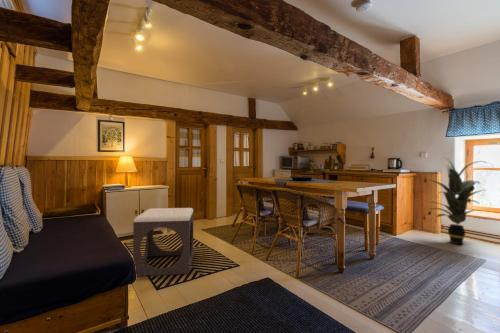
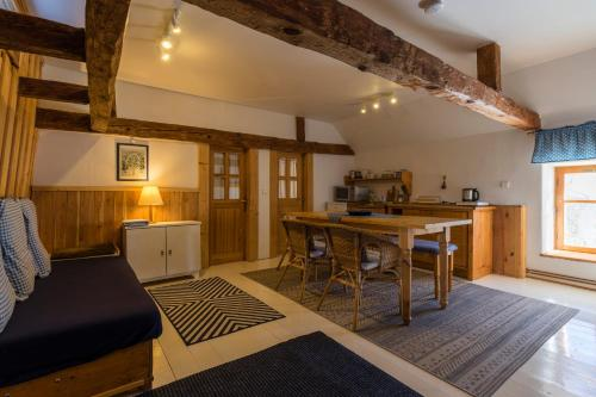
- indoor plant (453, 199)
- footstool (171, 229)
